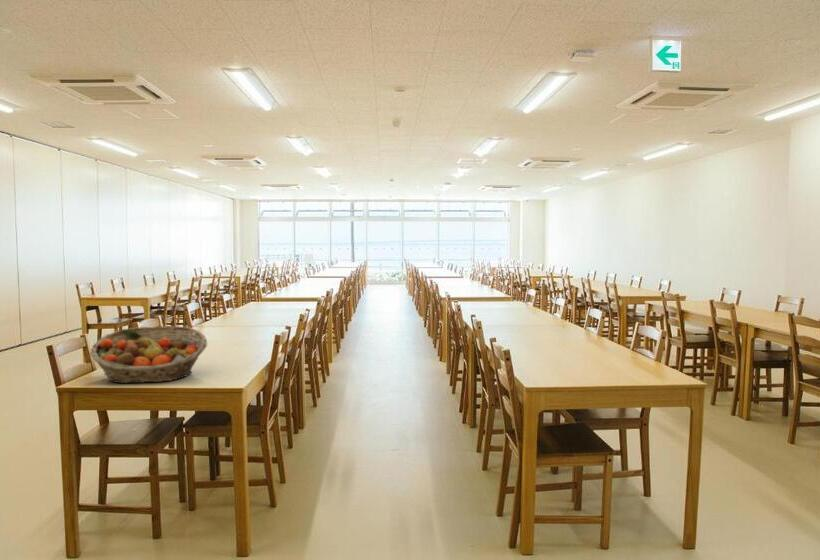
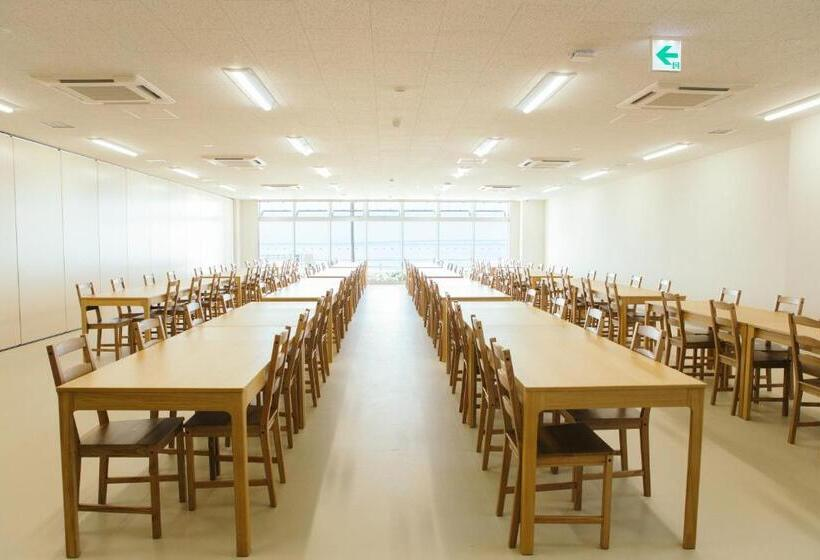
- fruit basket (151, 353)
